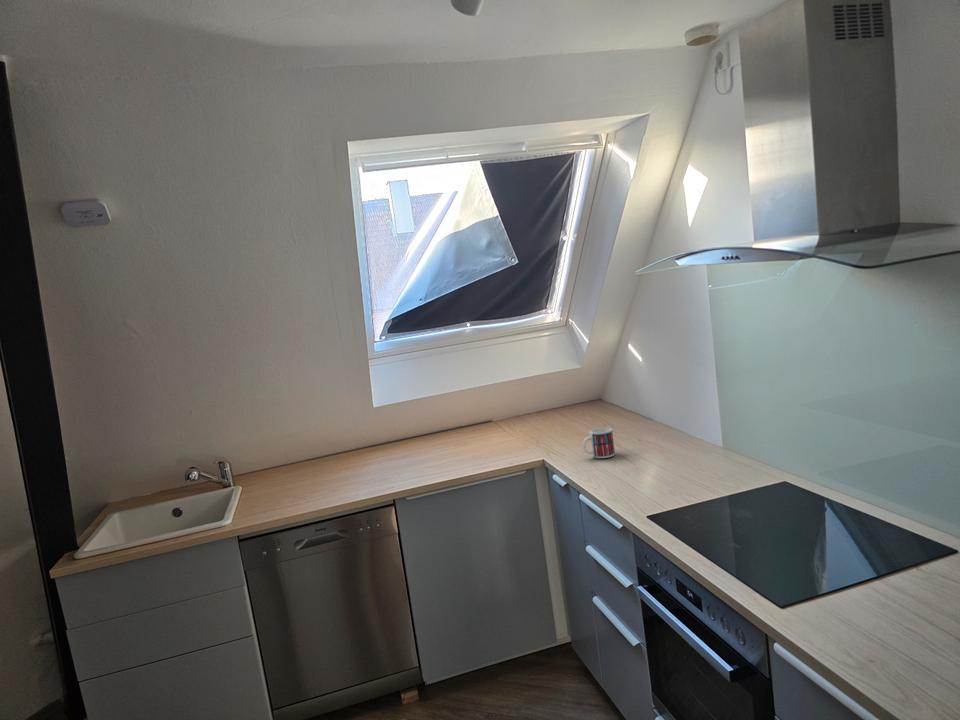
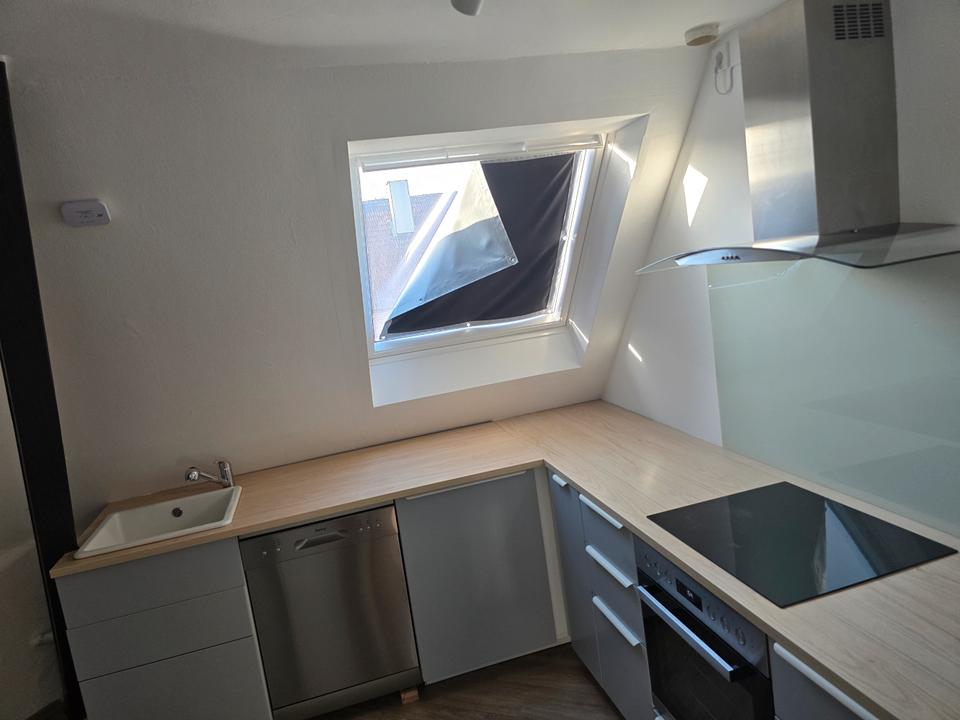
- mug (599, 443)
